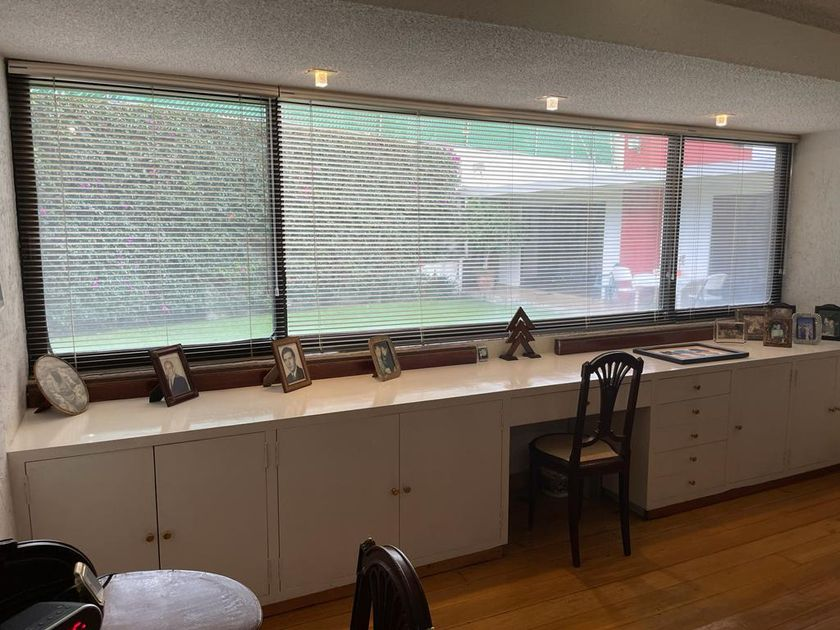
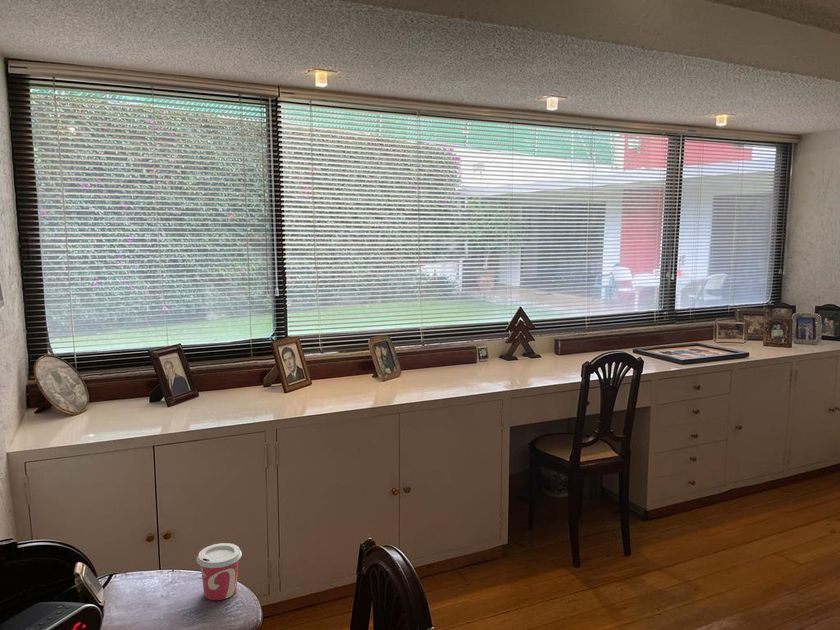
+ cup (219, 572)
